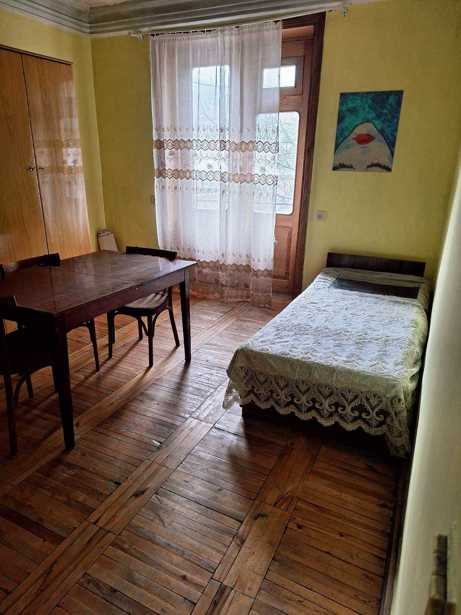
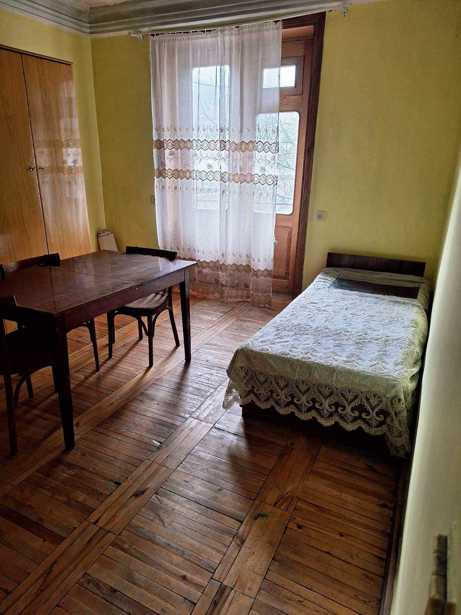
- wall art (365, 132)
